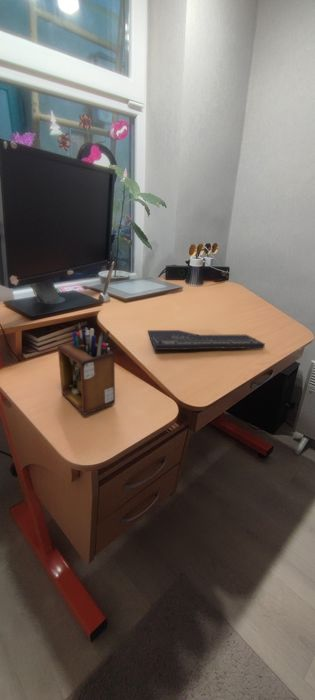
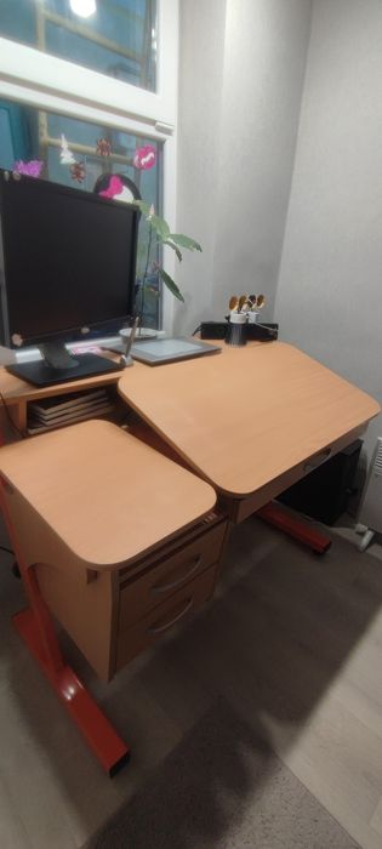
- keyboard (203, 336)
- desk organizer (86, 365)
